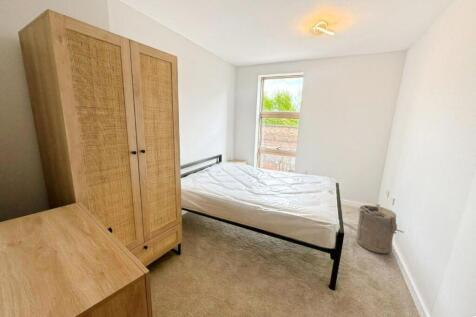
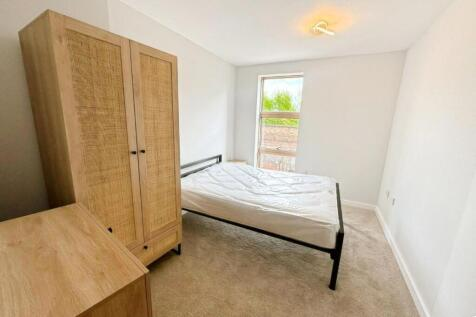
- laundry hamper (376, 225)
